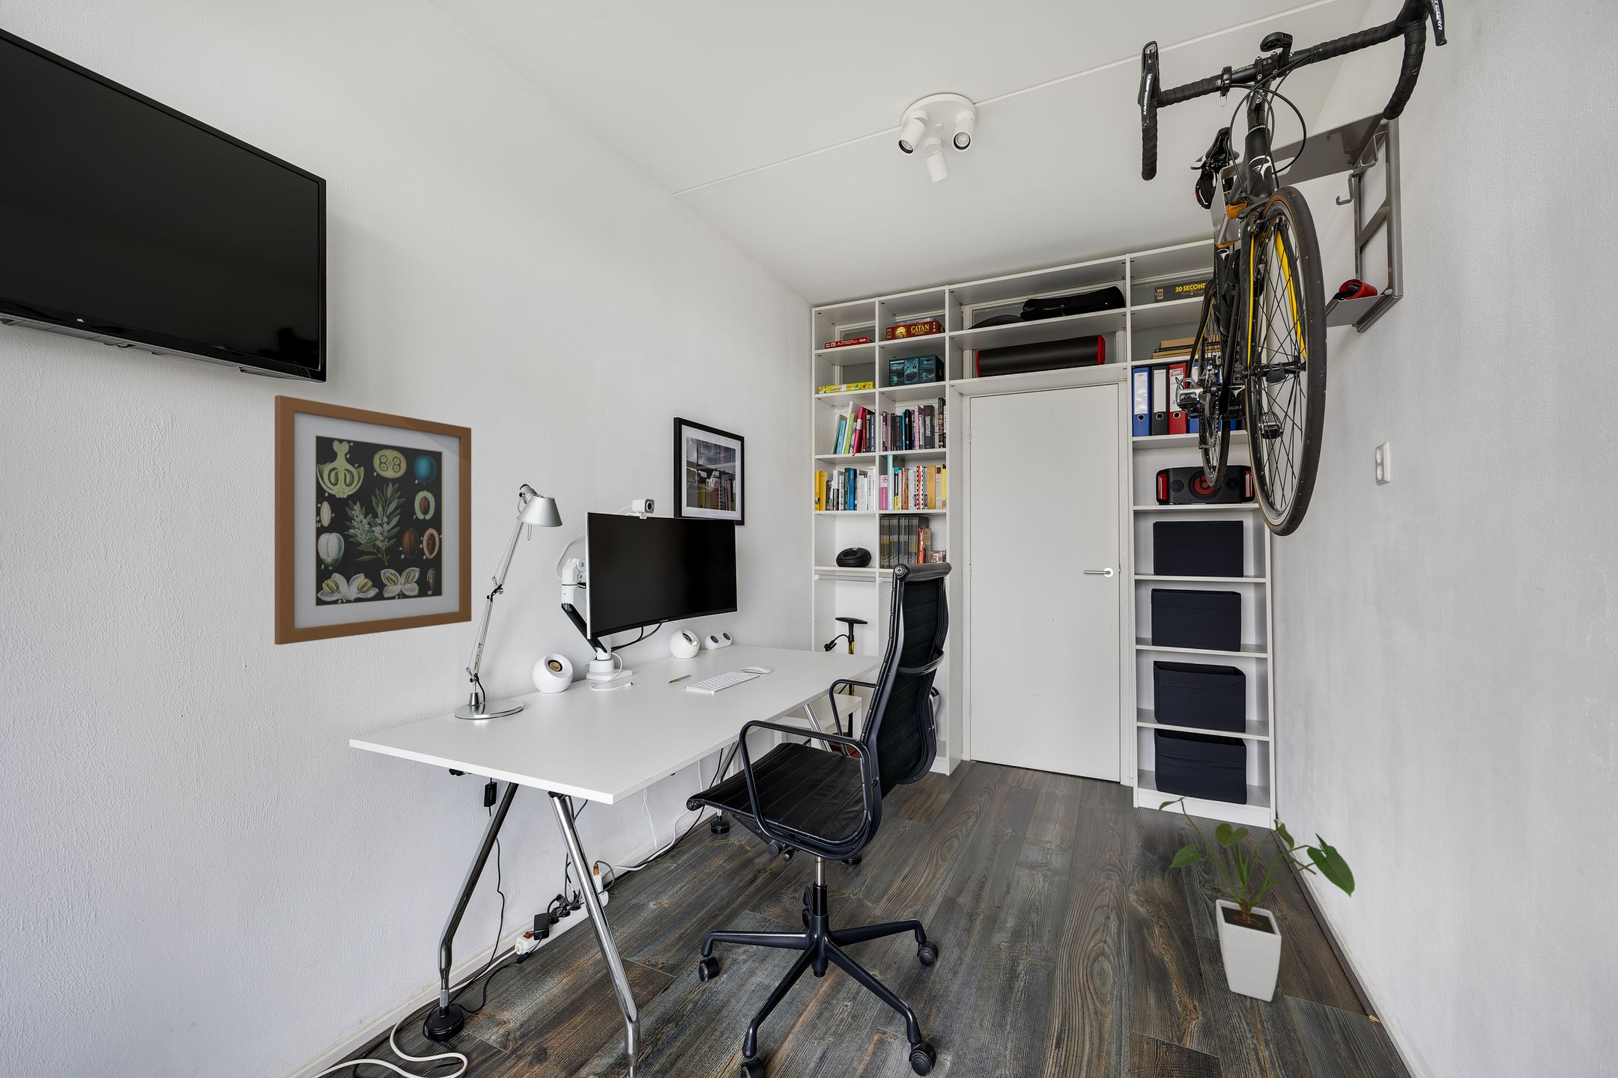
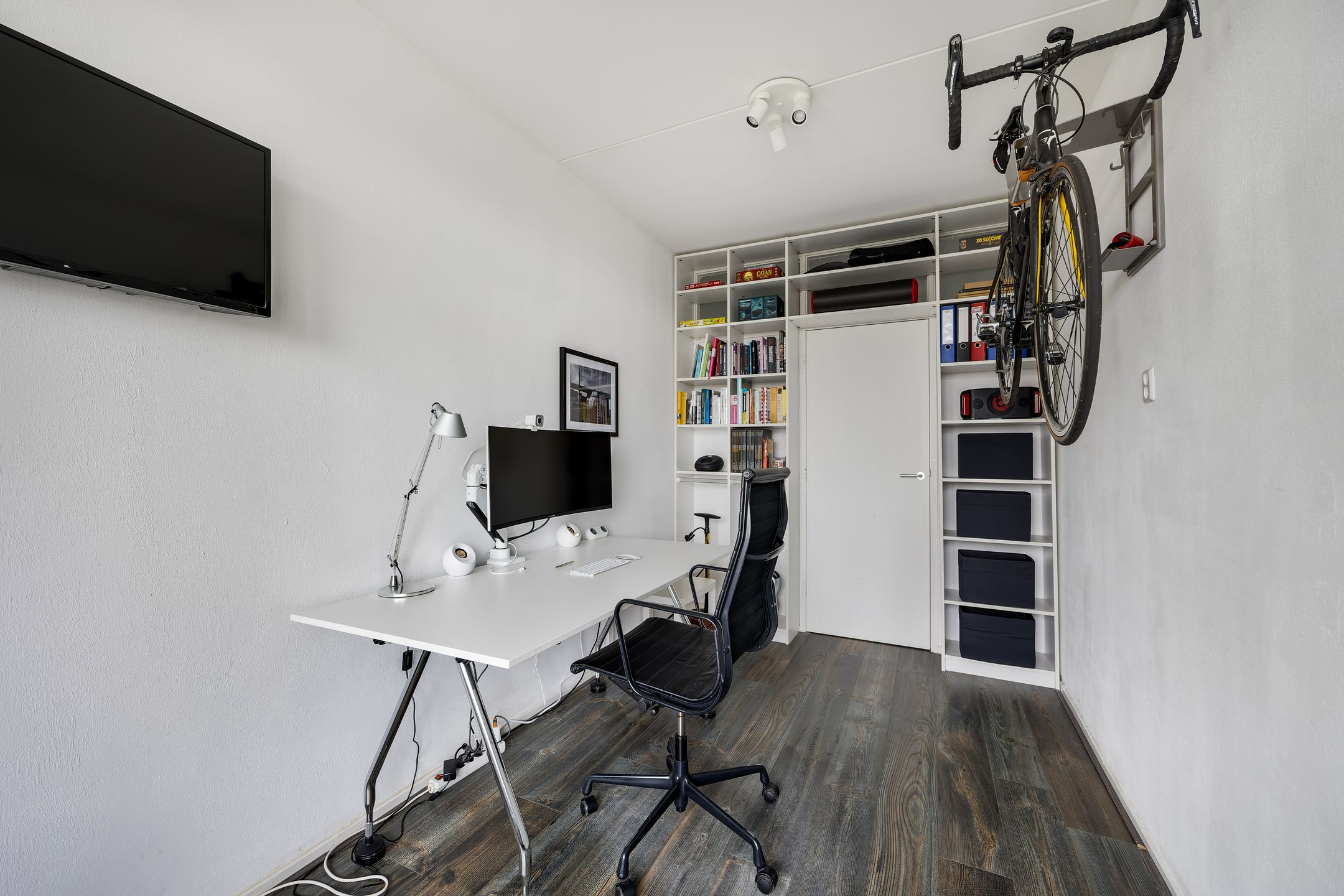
- wall art (385, 522)
- house plant (1252, 907)
